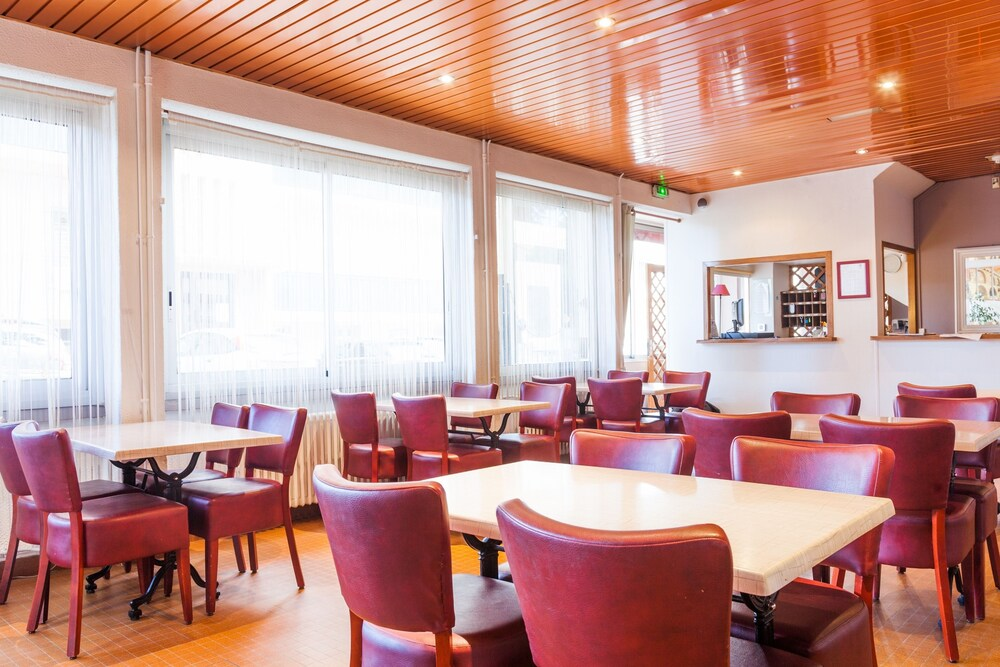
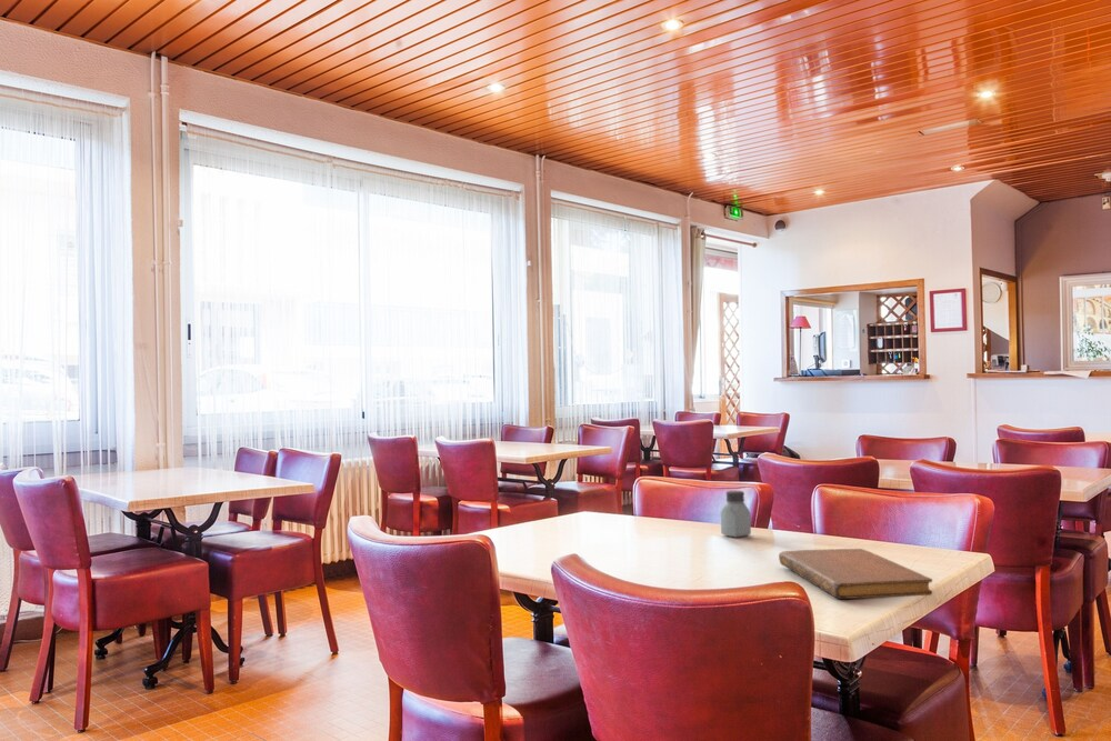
+ notebook (850, 571)
+ saltshaker (735, 513)
